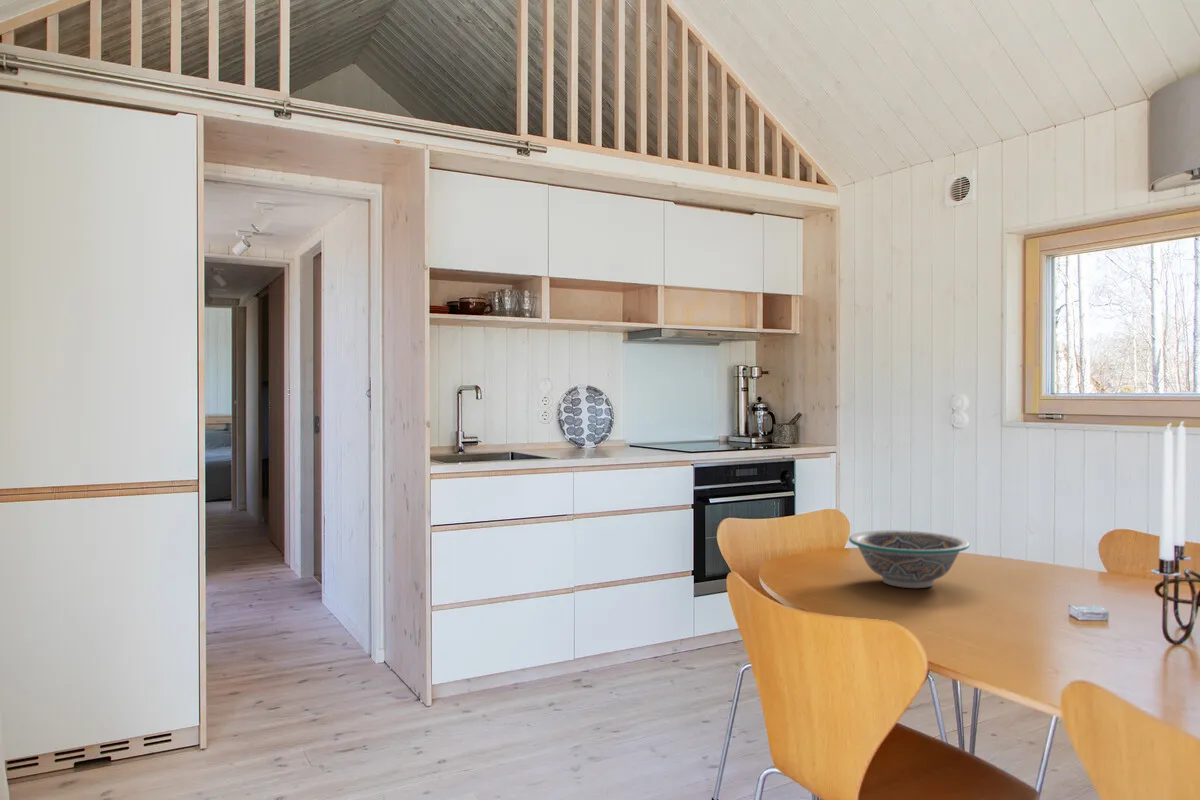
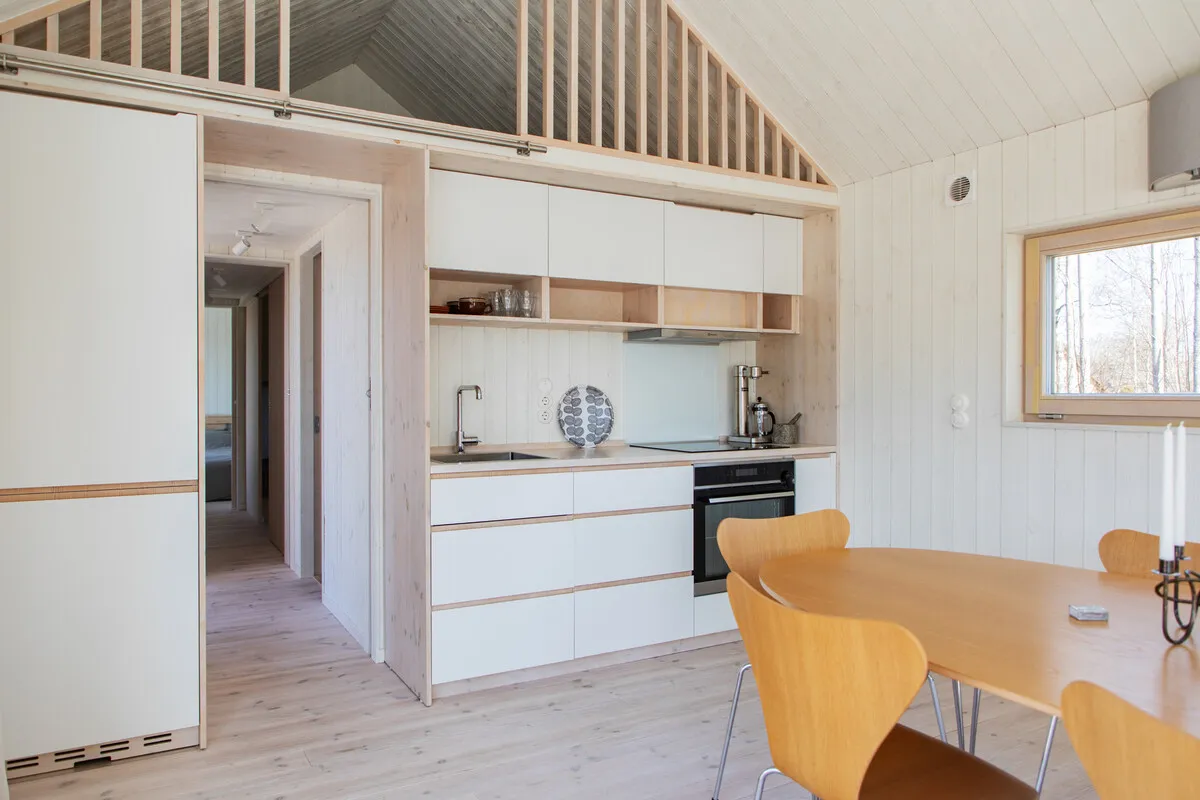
- bowl (907, 561)
